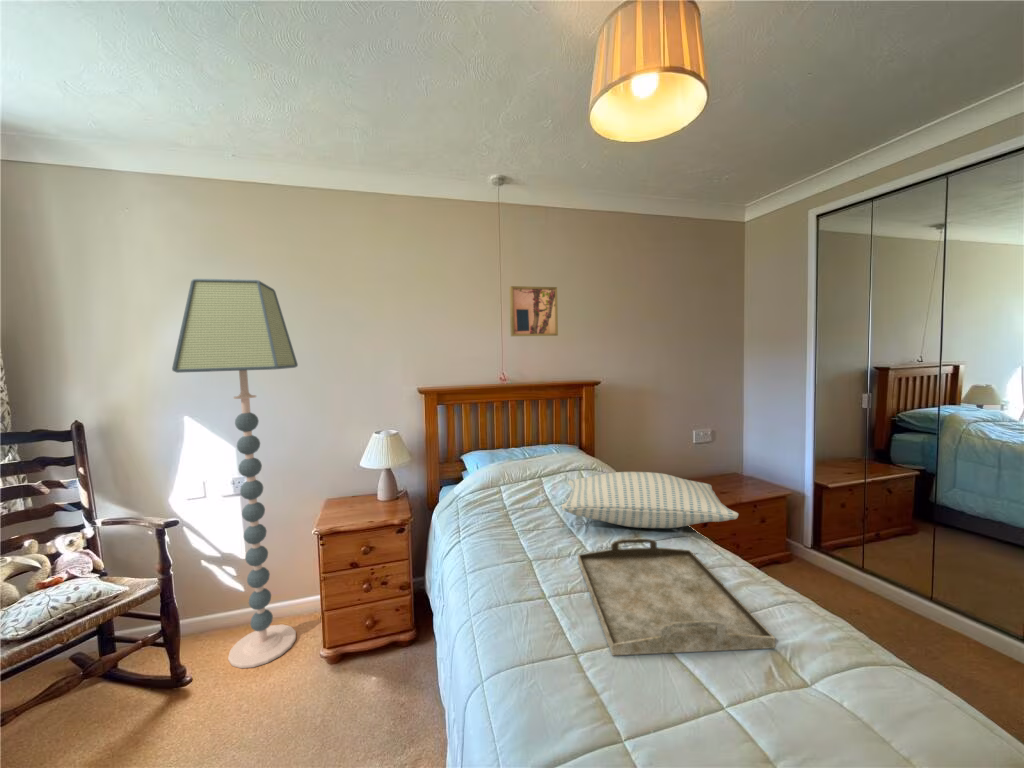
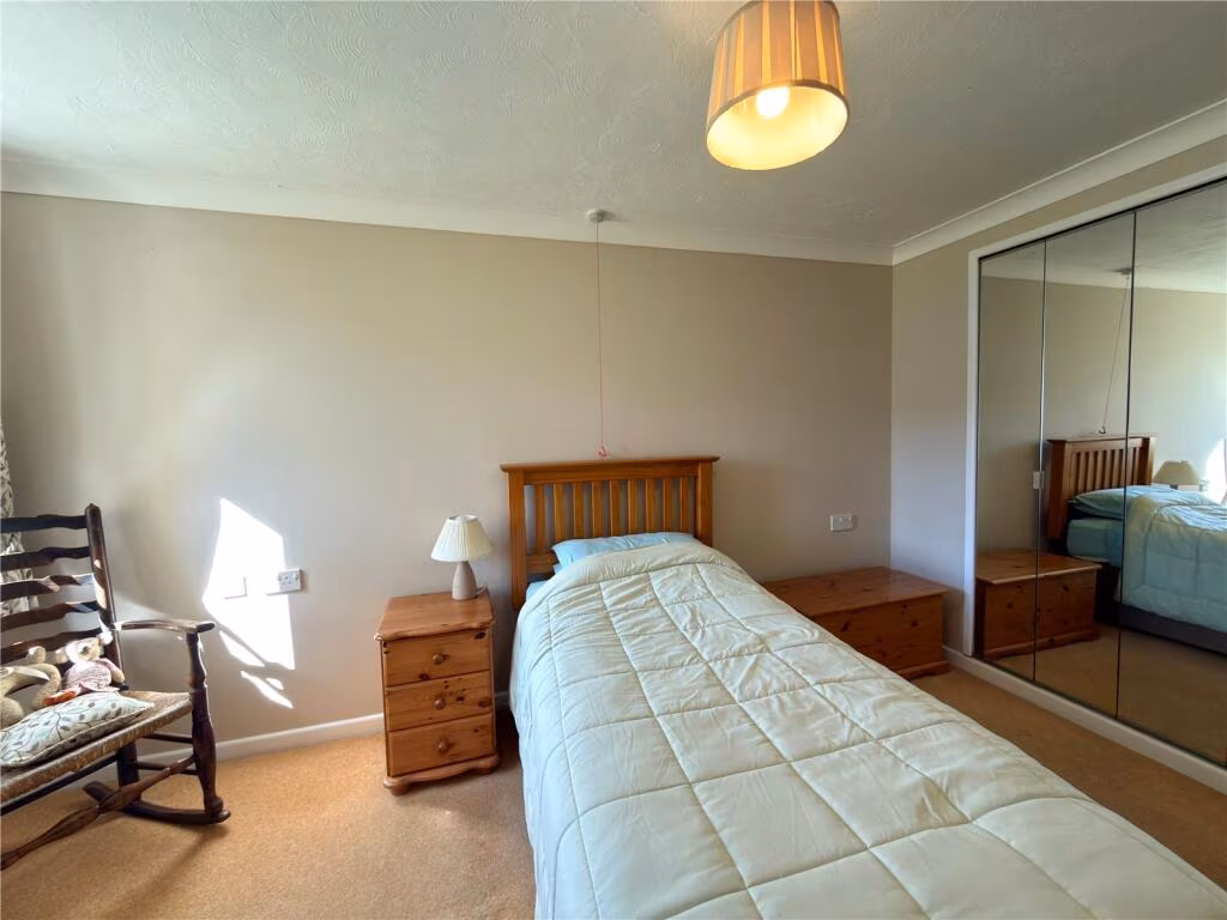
- floor lamp (250, 470)
- wall art (534, 311)
- pillow (641, 498)
- serving tray (658, 585)
